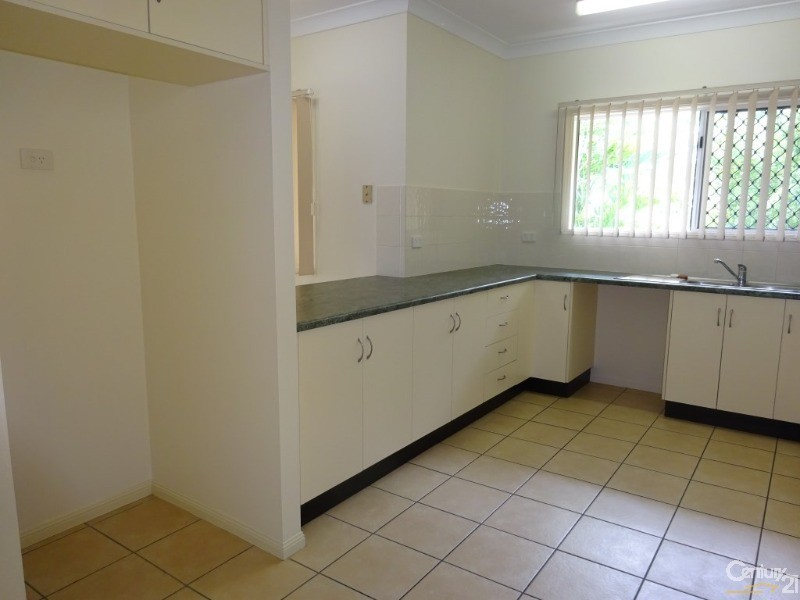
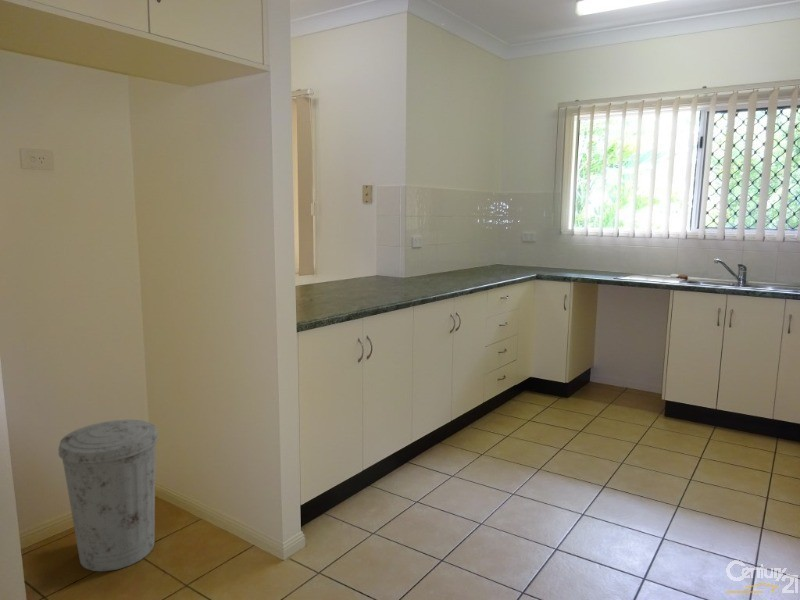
+ trash can (113, 490)
